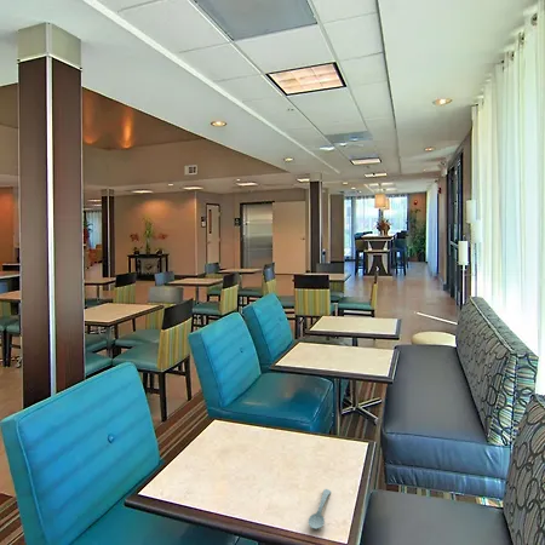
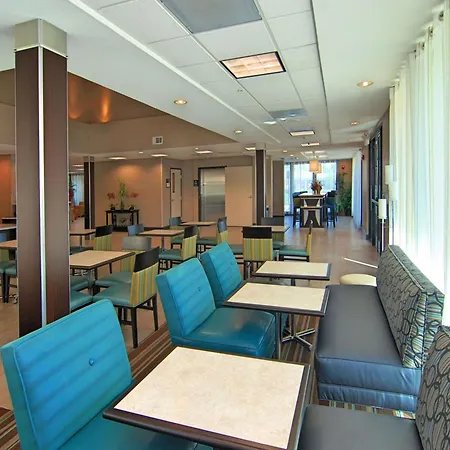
- spoon (321, 506)
